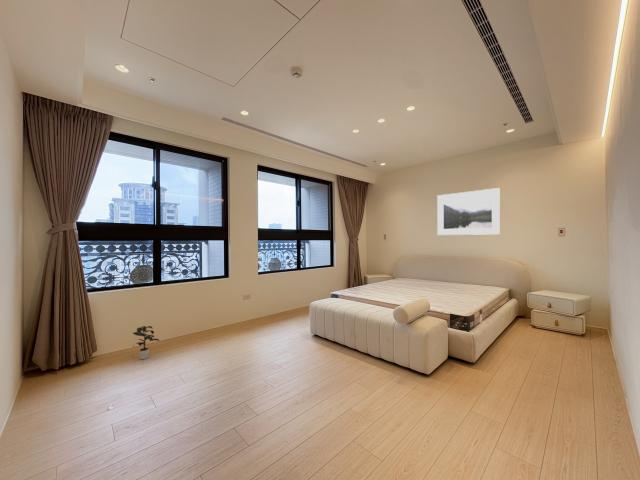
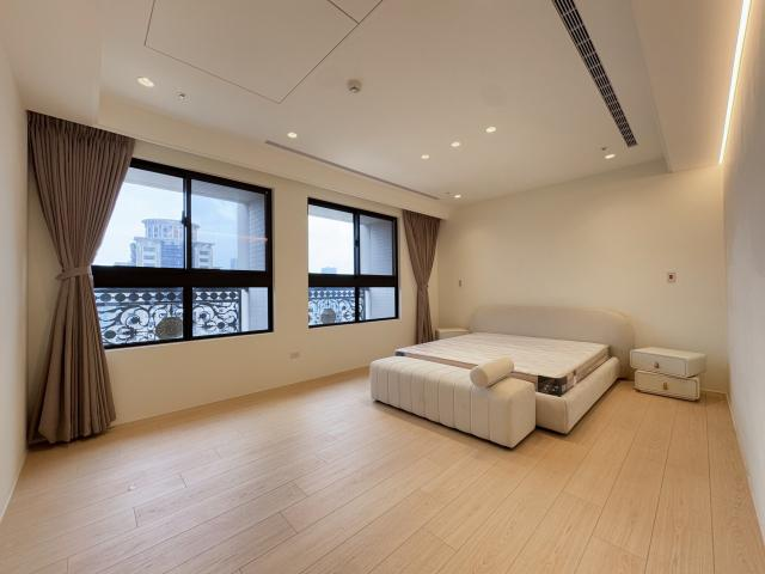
- potted plant (146, 339)
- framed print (466, 213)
